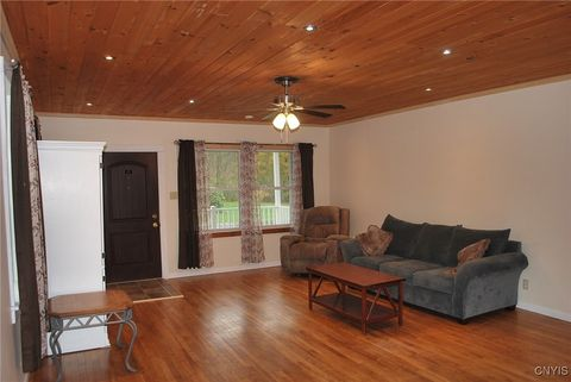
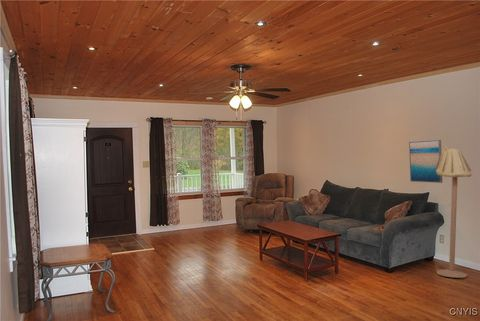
+ wall art (425, 161)
+ floor lamp (453, 210)
